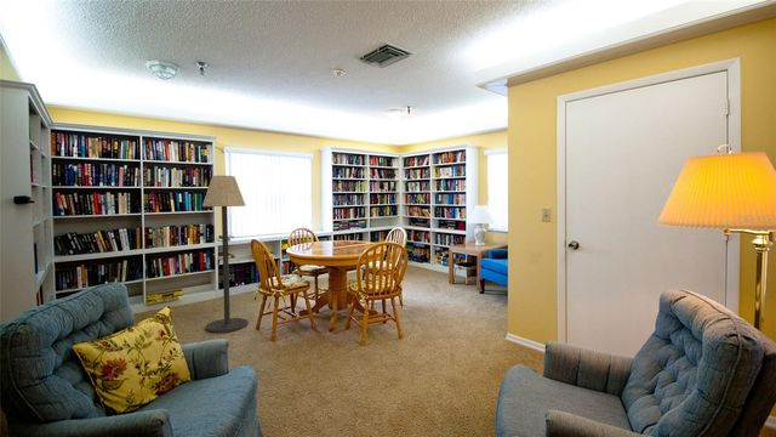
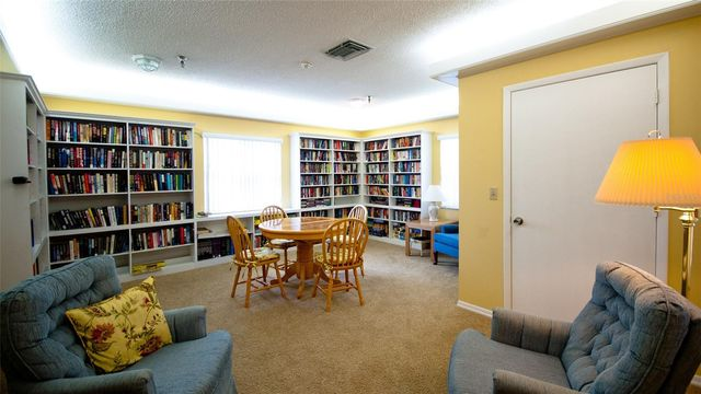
- floor lamp (224, 251)
